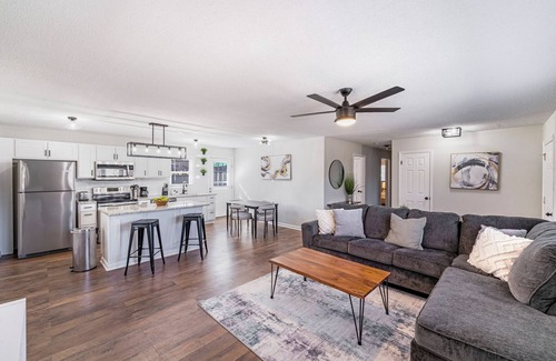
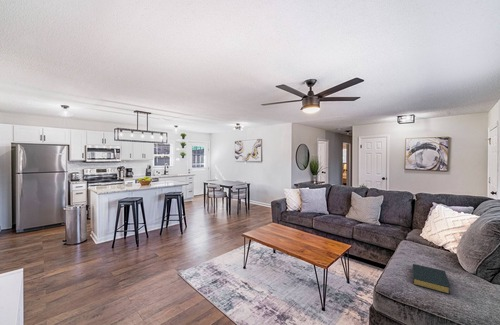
+ hardback book (429, 277)
